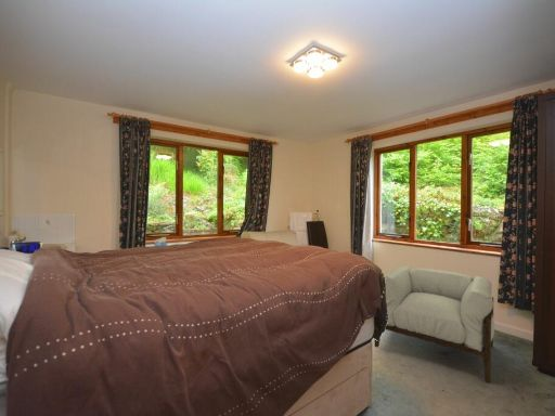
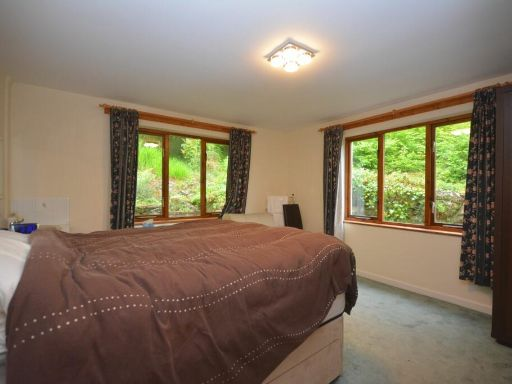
- armchair (434, 311)
